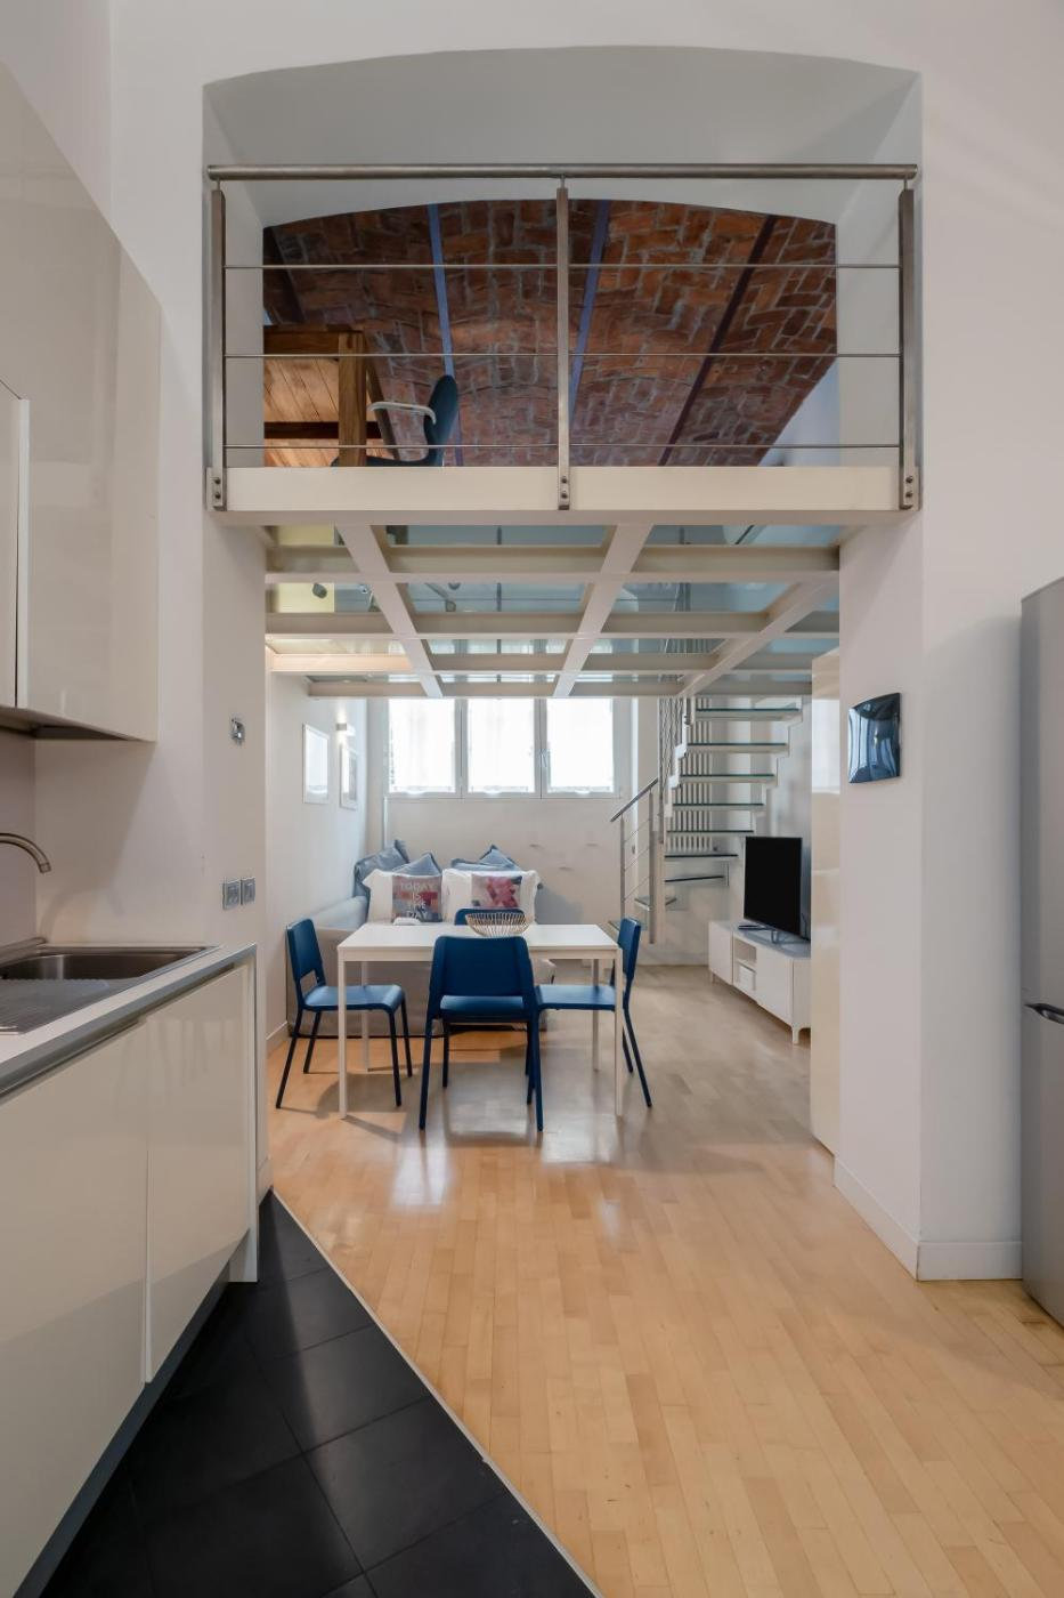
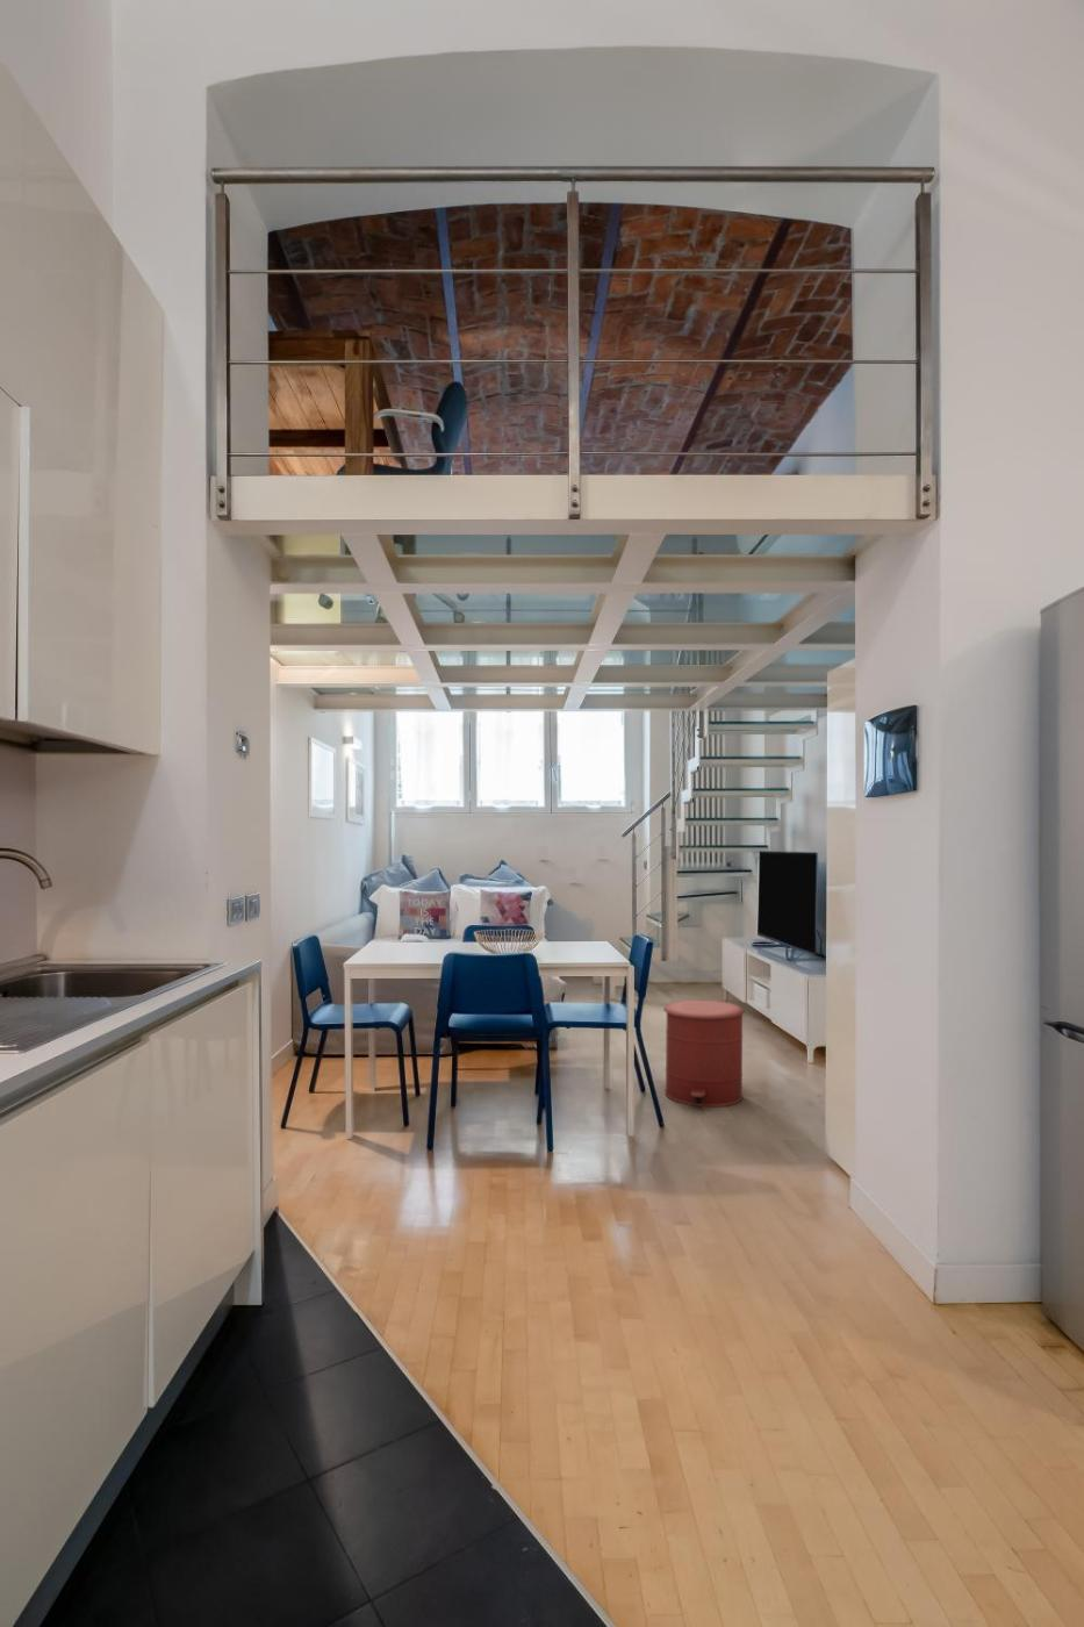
+ trash can (703, 1050)
